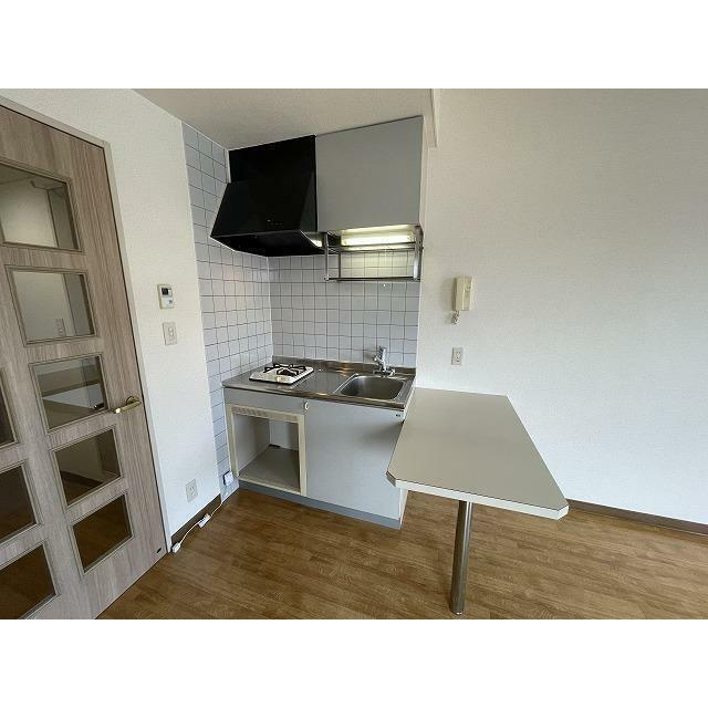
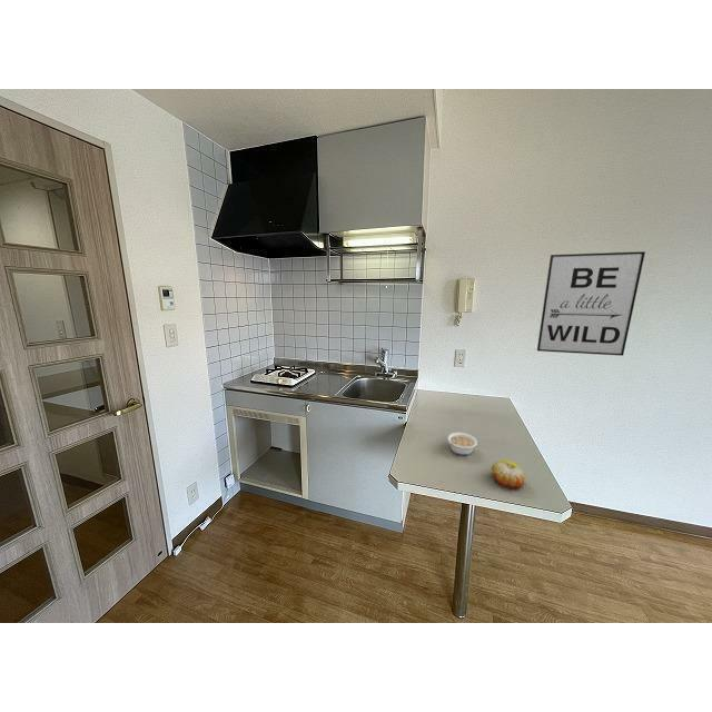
+ fruit (507, 473)
+ wall art (586, 305)
+ legume (462, 444)
